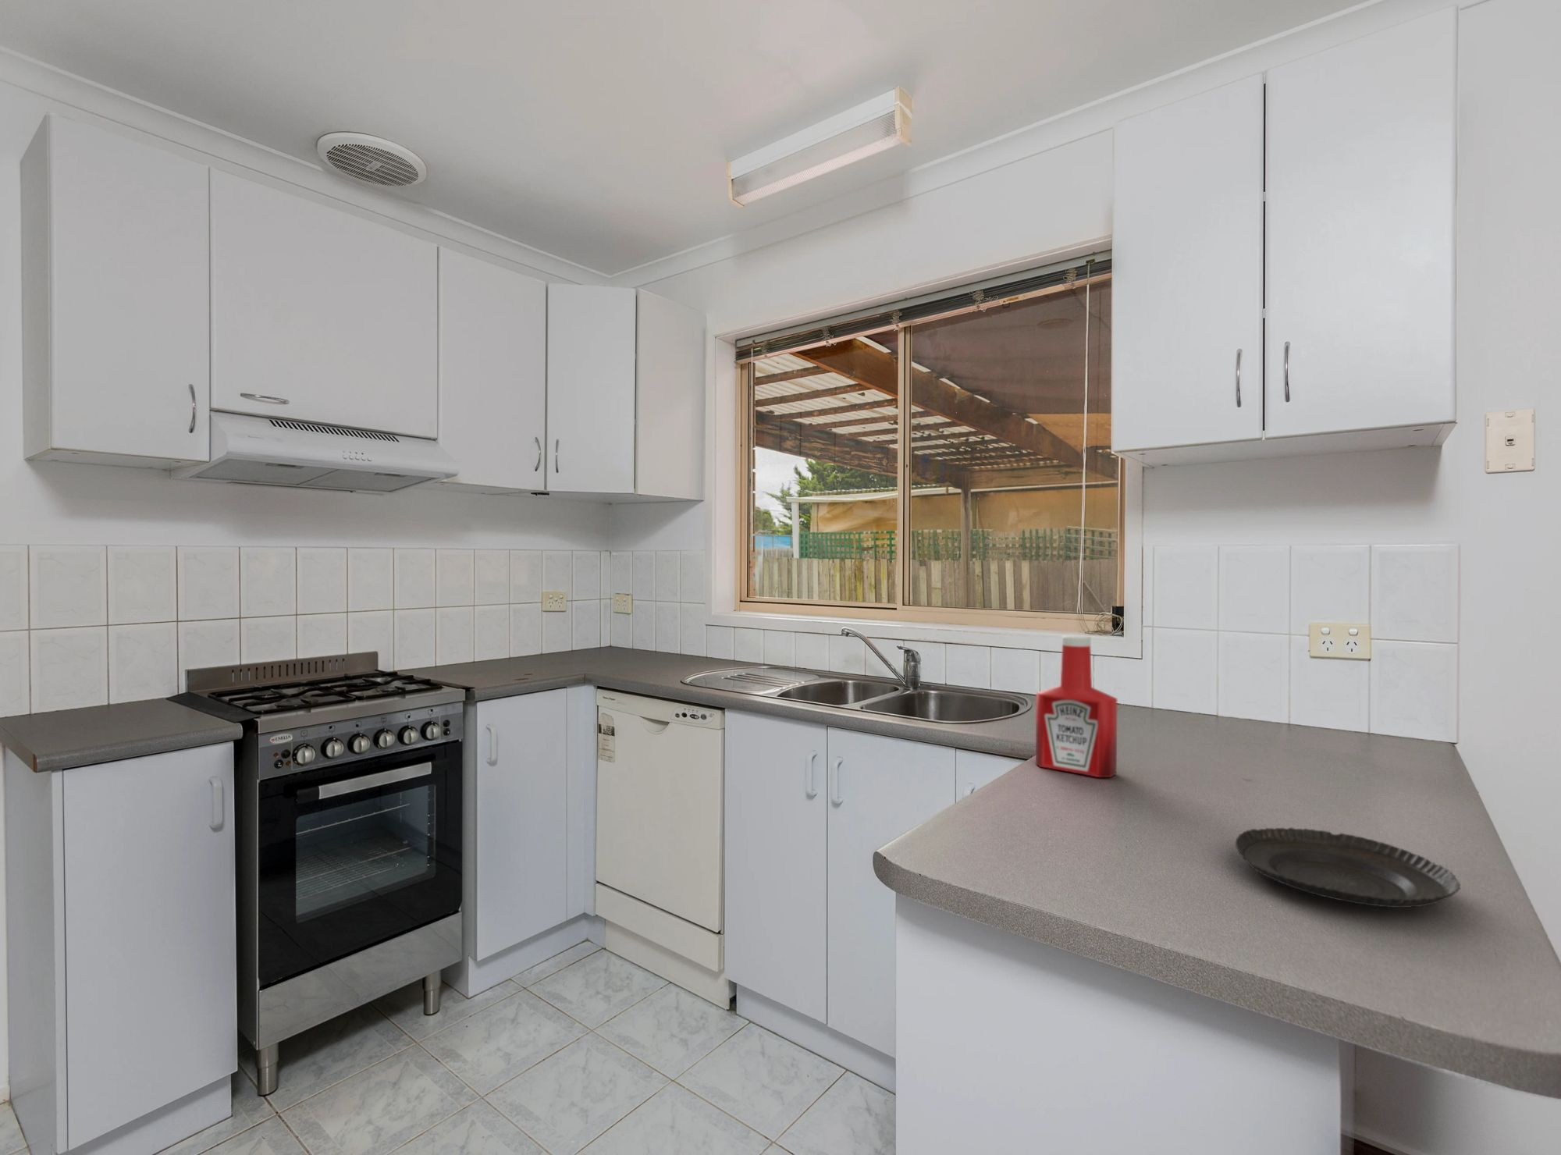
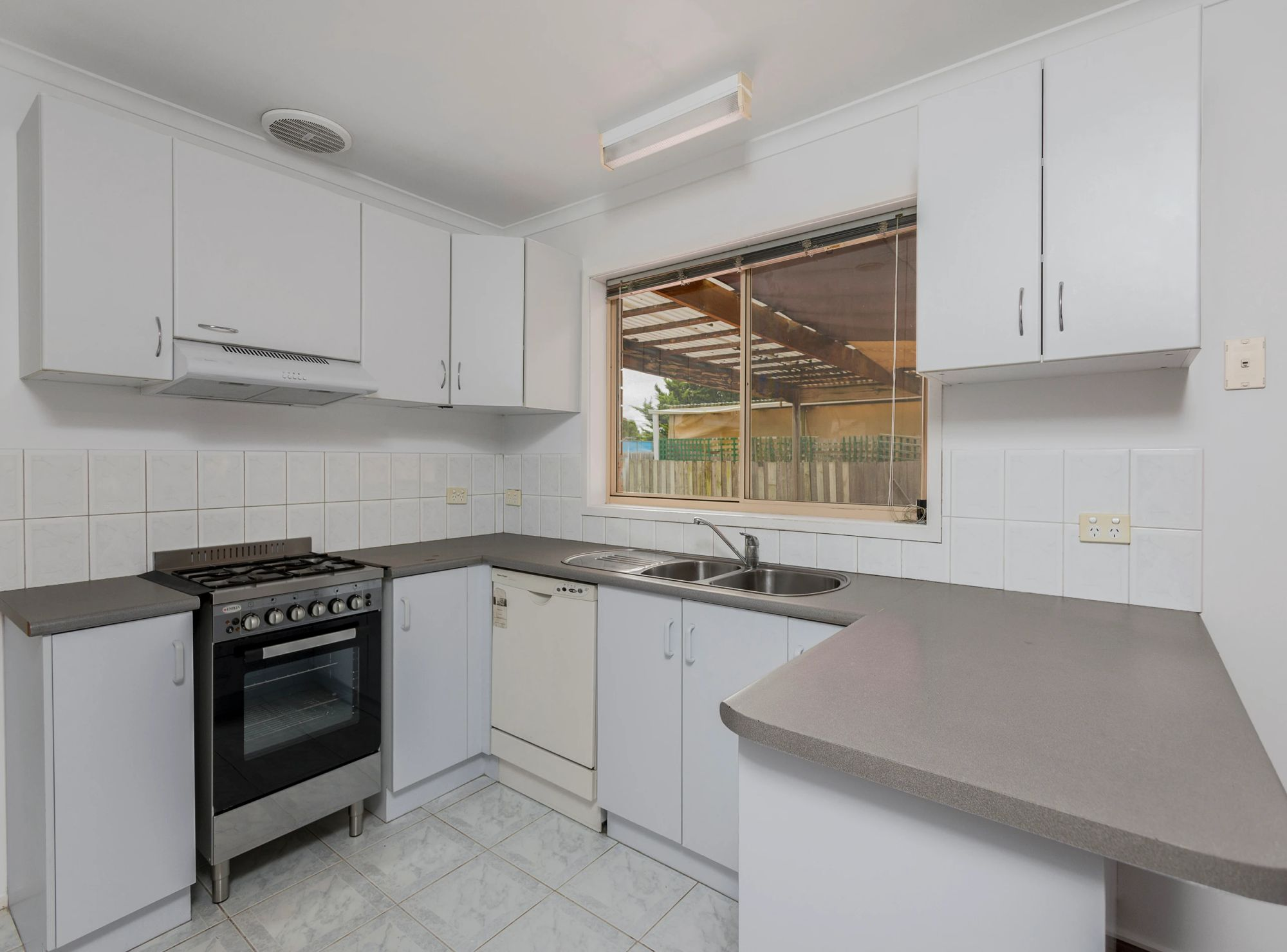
- tart tin (1339, 870)
- soap bottle (1076, 702)
